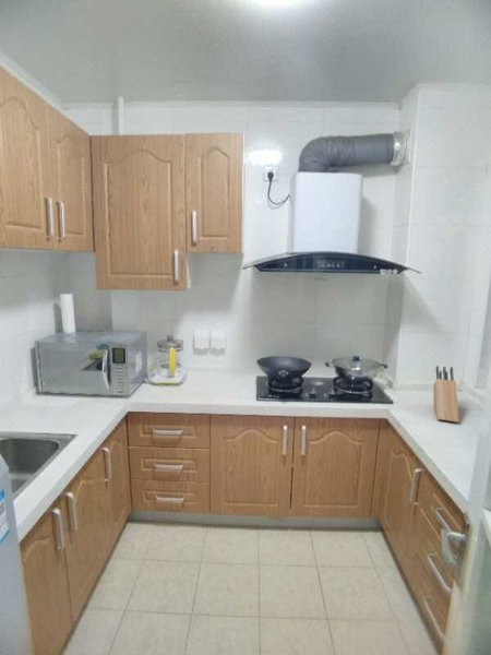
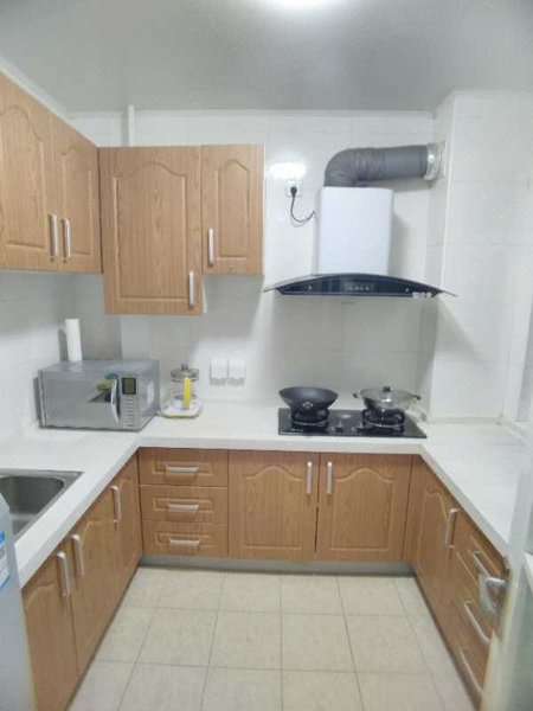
- knife block (445, 391)
